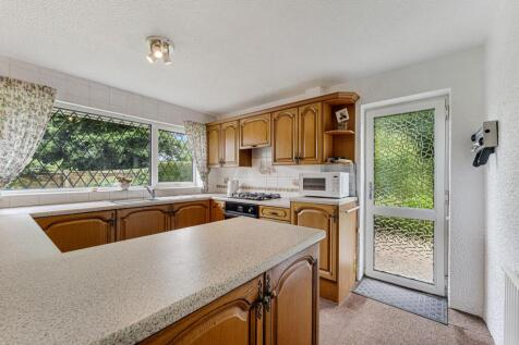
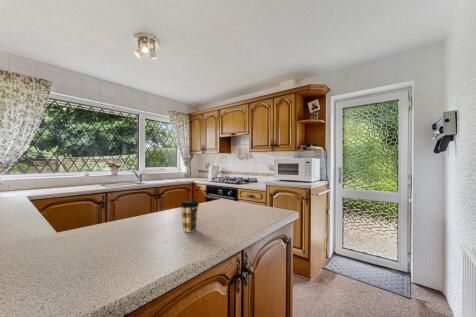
+ coffee cup (189, 215)
